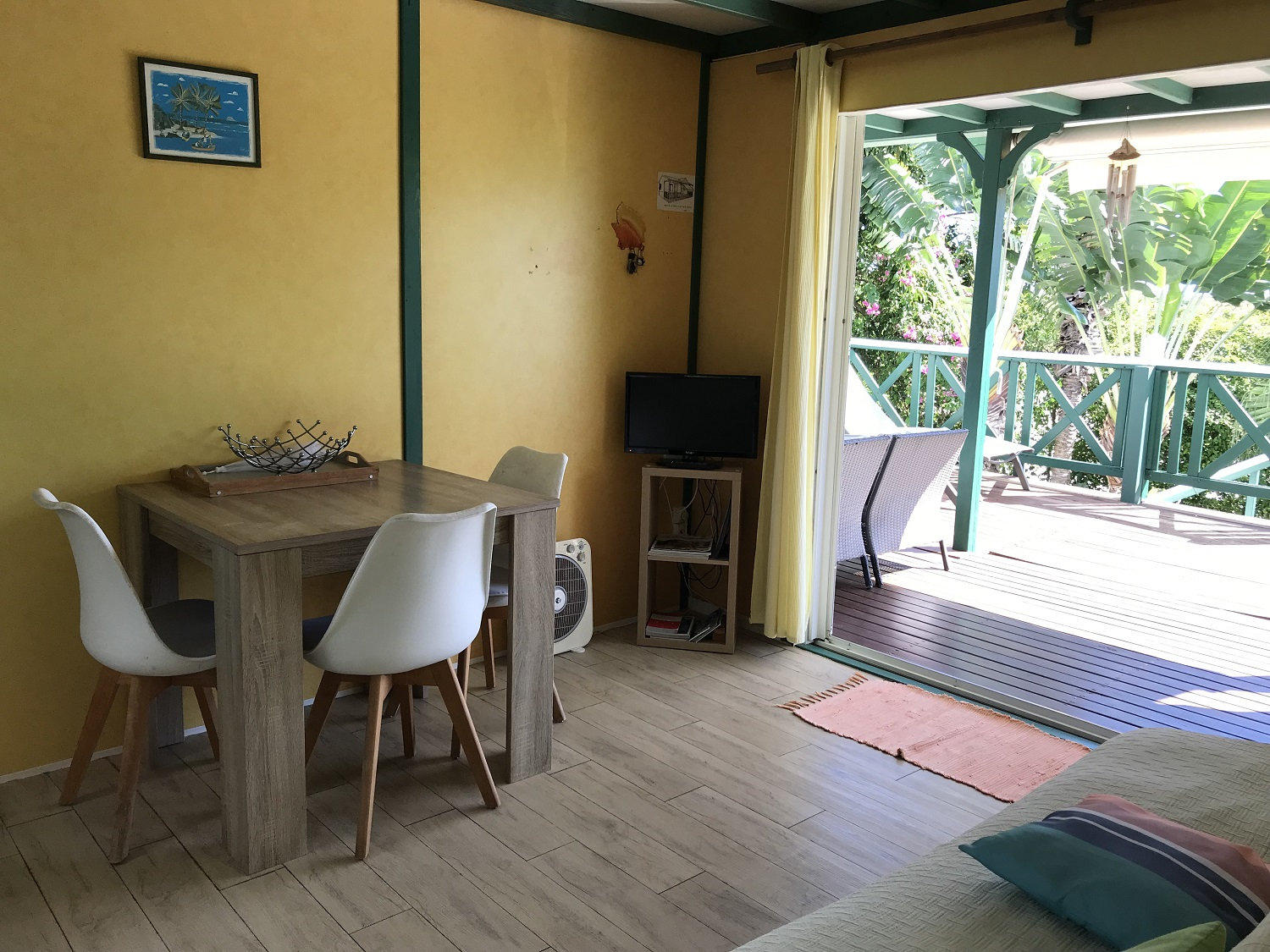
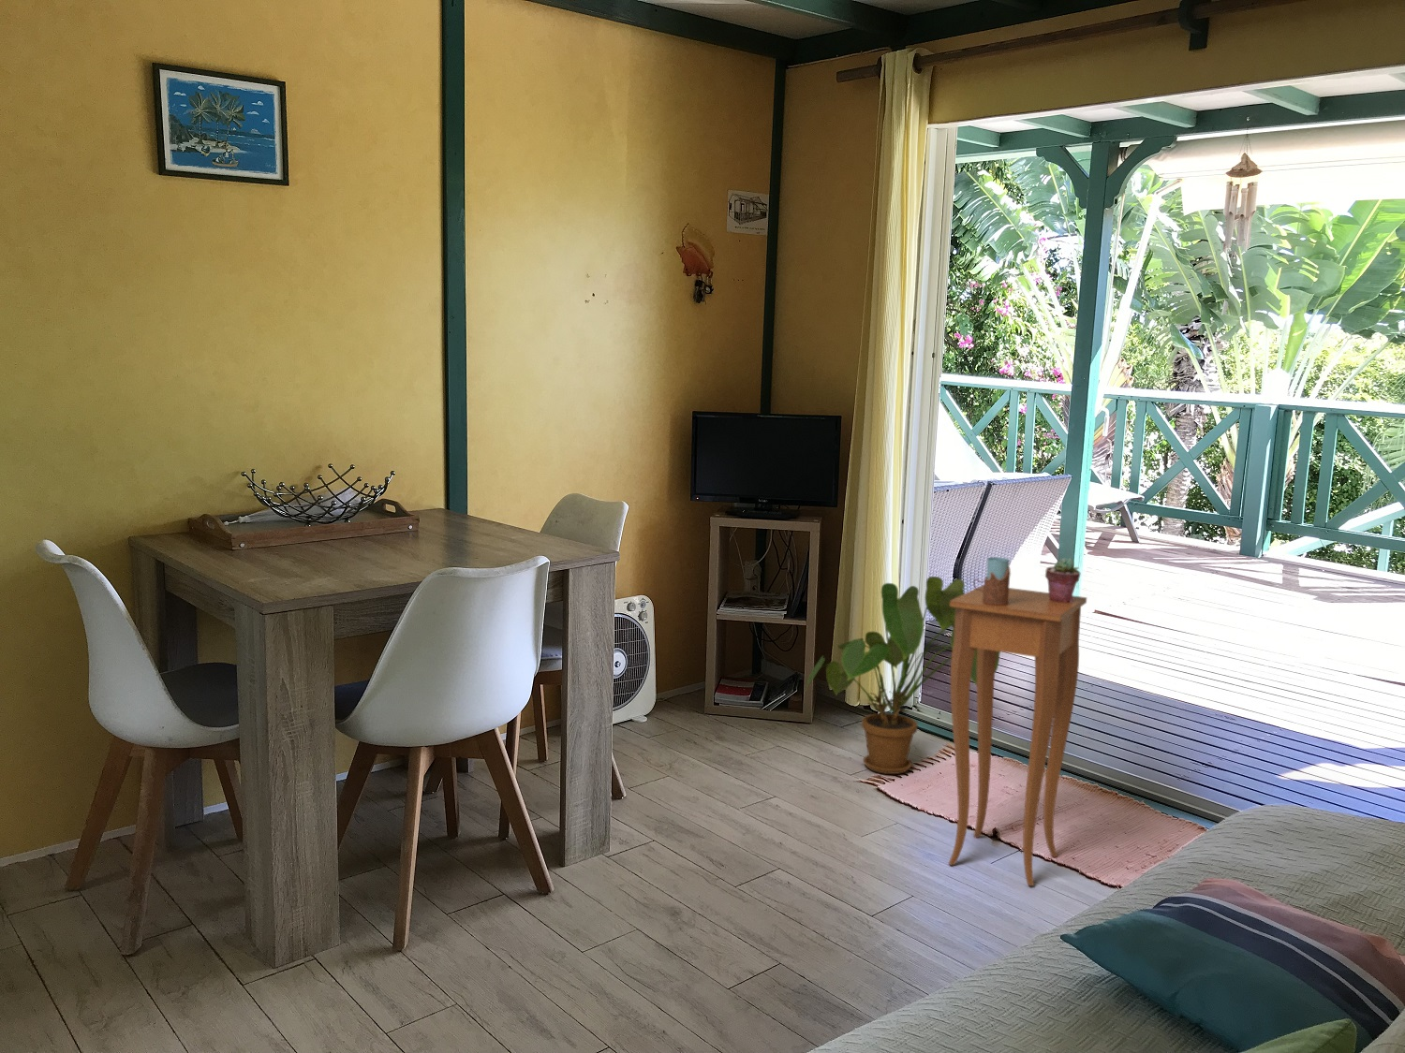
+ drinking glass (991, 580)
+ side table (991, 731)
+ potted succulent (1062, 577)
+ house plant (919, 674)
